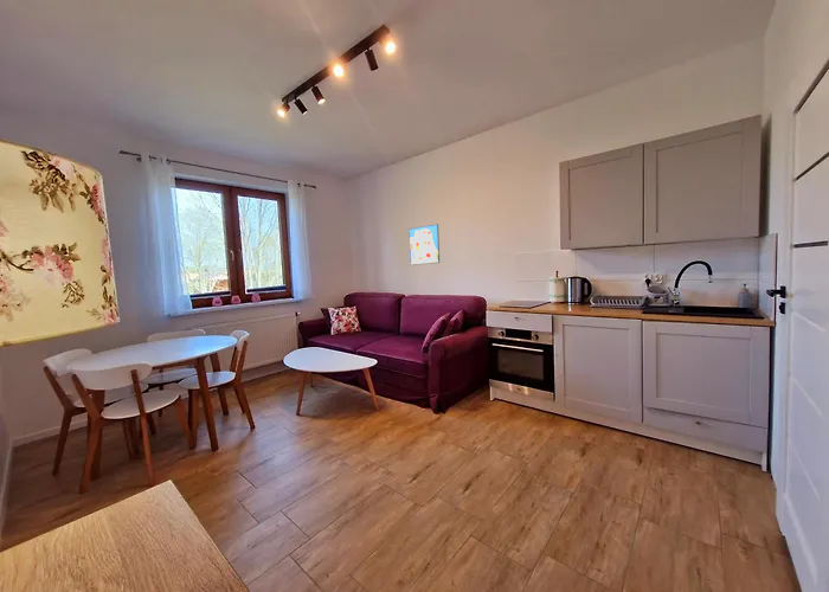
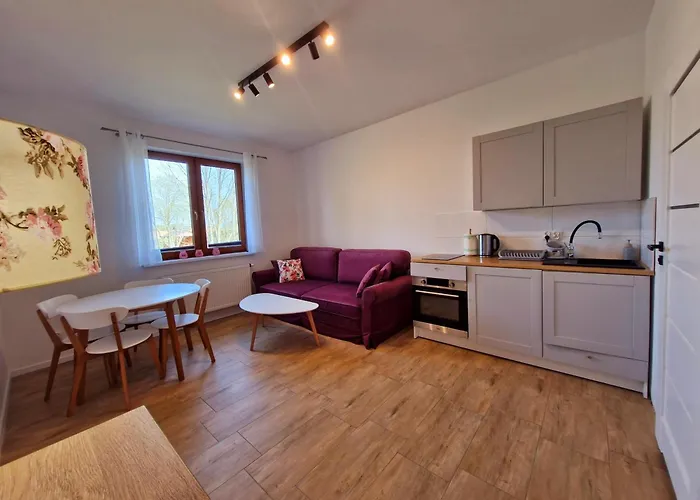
- wall art (423, 245)
